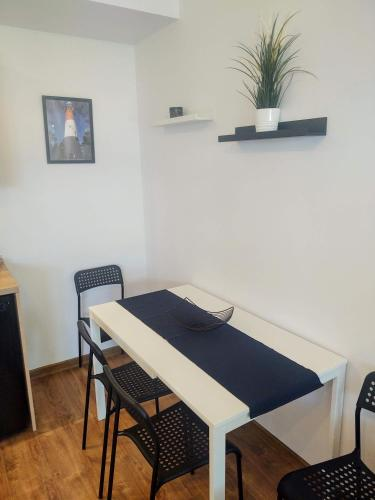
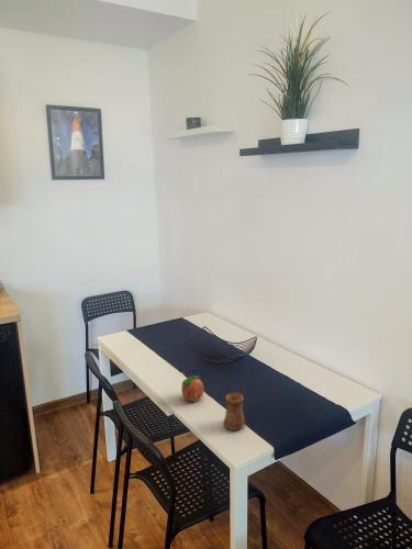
+ cup (234, 411)
+ fruit (192, 386)
